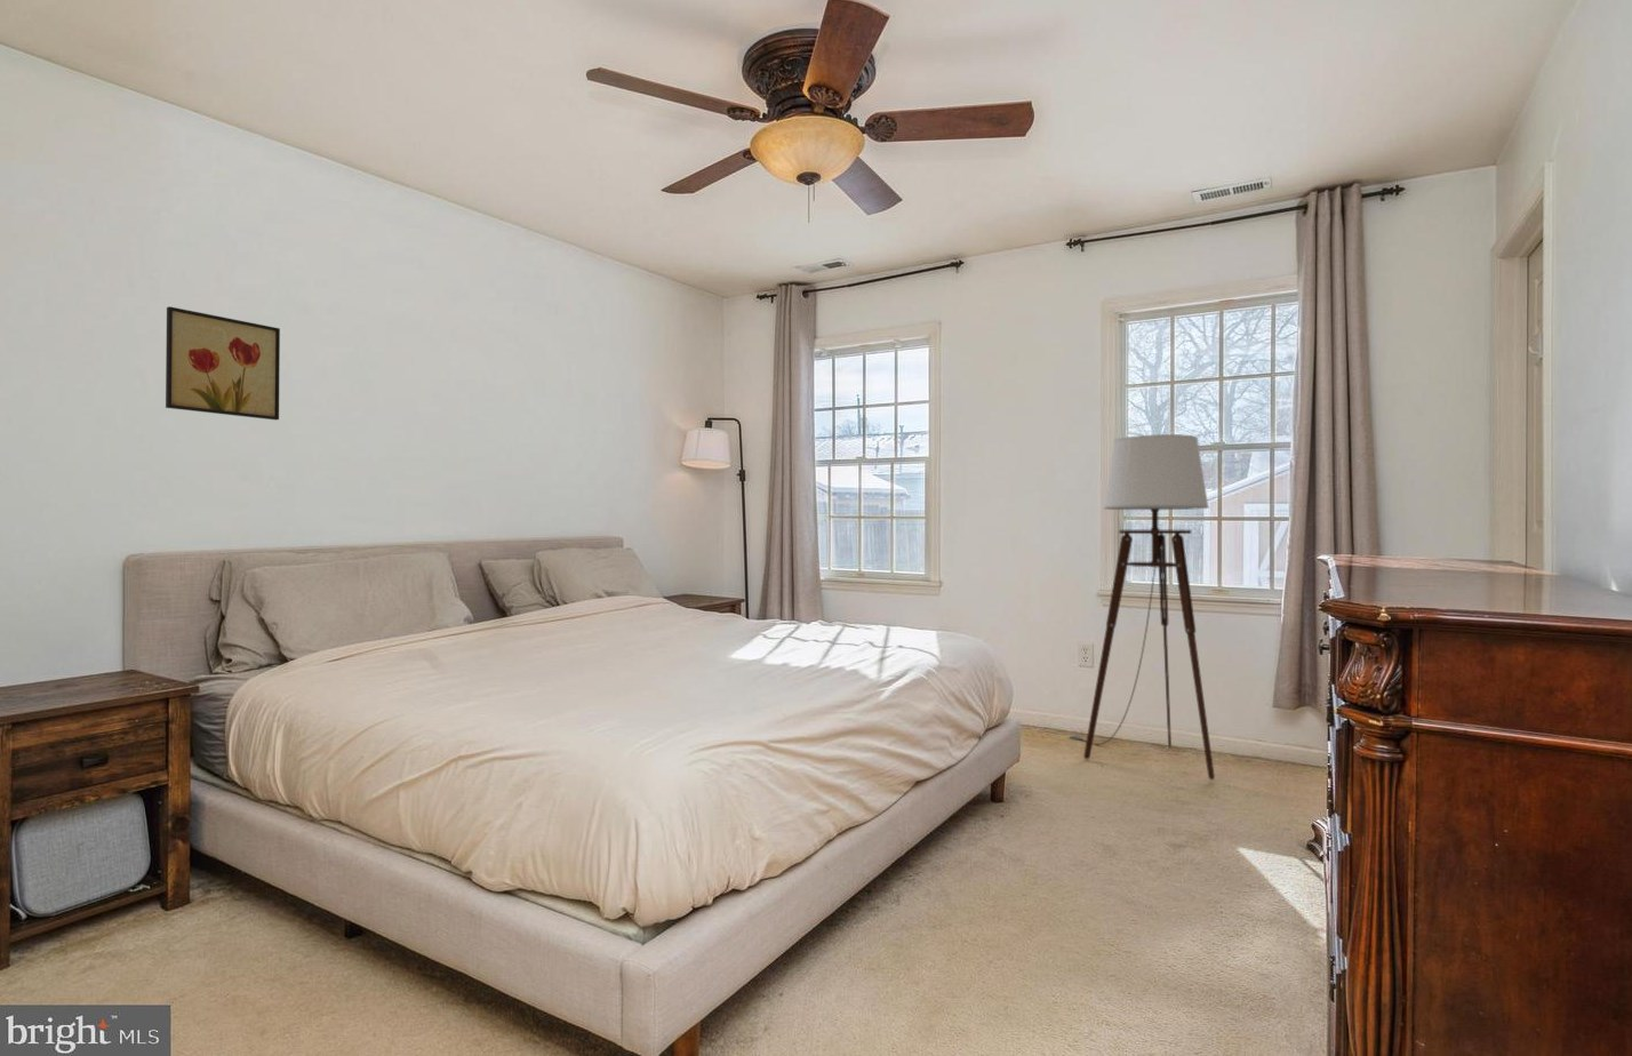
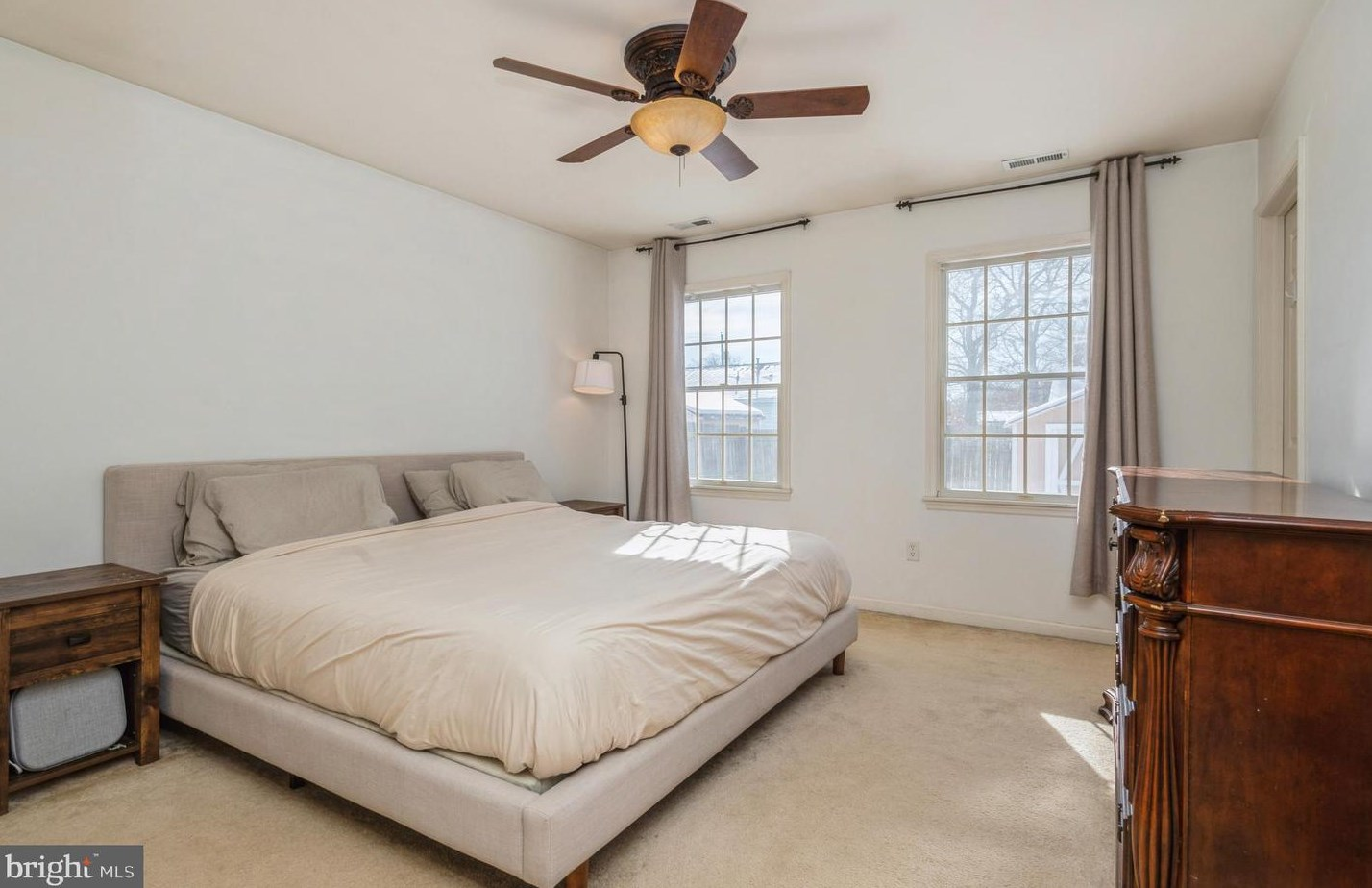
- floor lamp (1150, 598)
- wall art (224, 366)
